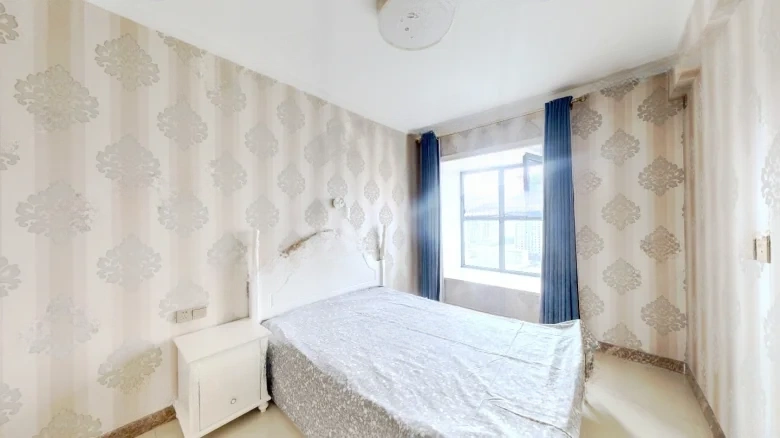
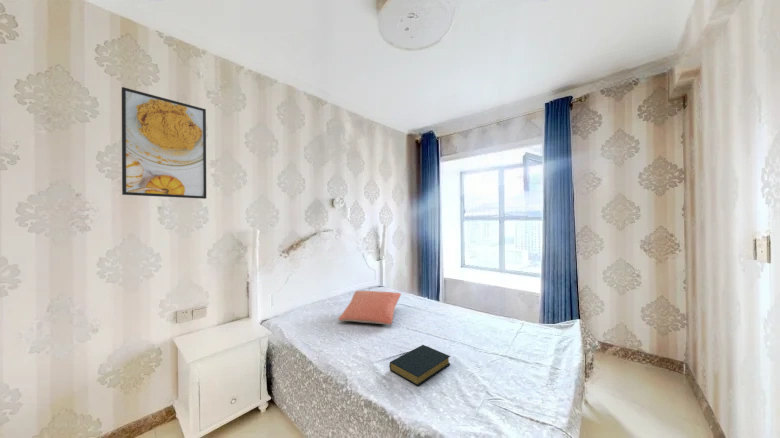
+ hardback book (420, 362)
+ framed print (167, 148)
+ pillow (371, 305)
